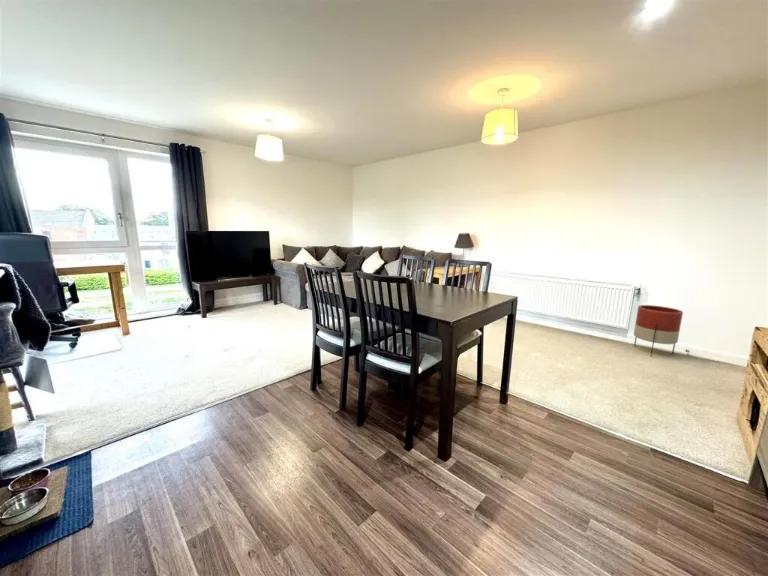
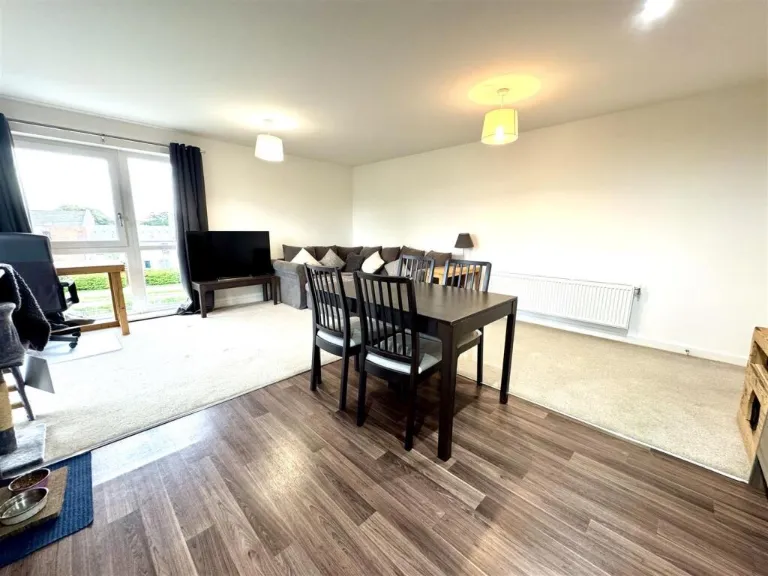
- planter (656, 330)
